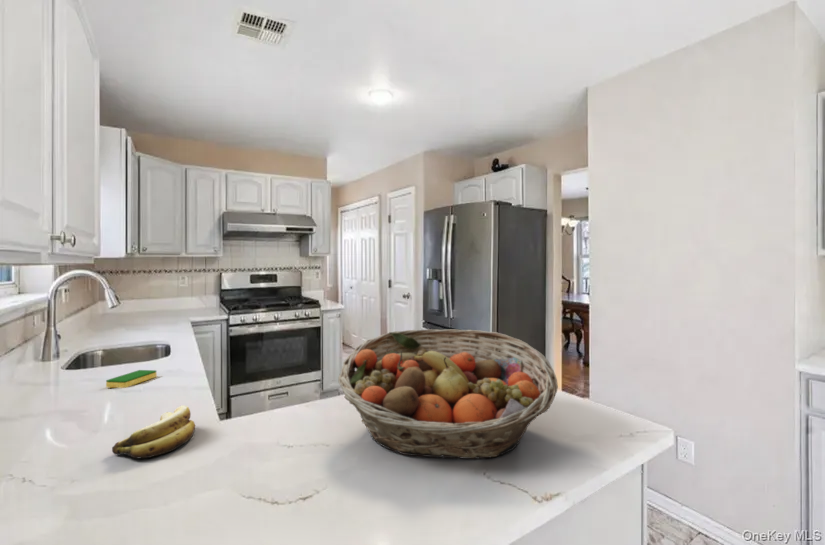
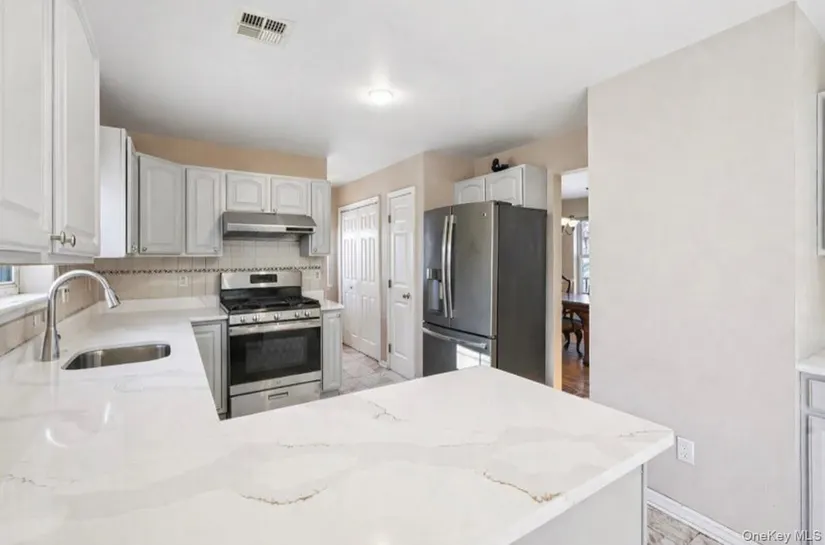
- dish sponge (132, 378)
- fruit basket (444, 384)
- banana (155, 425)
